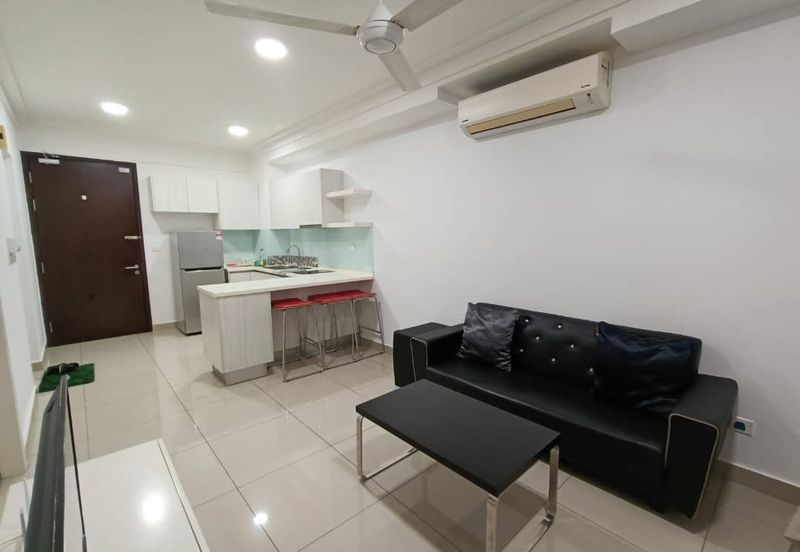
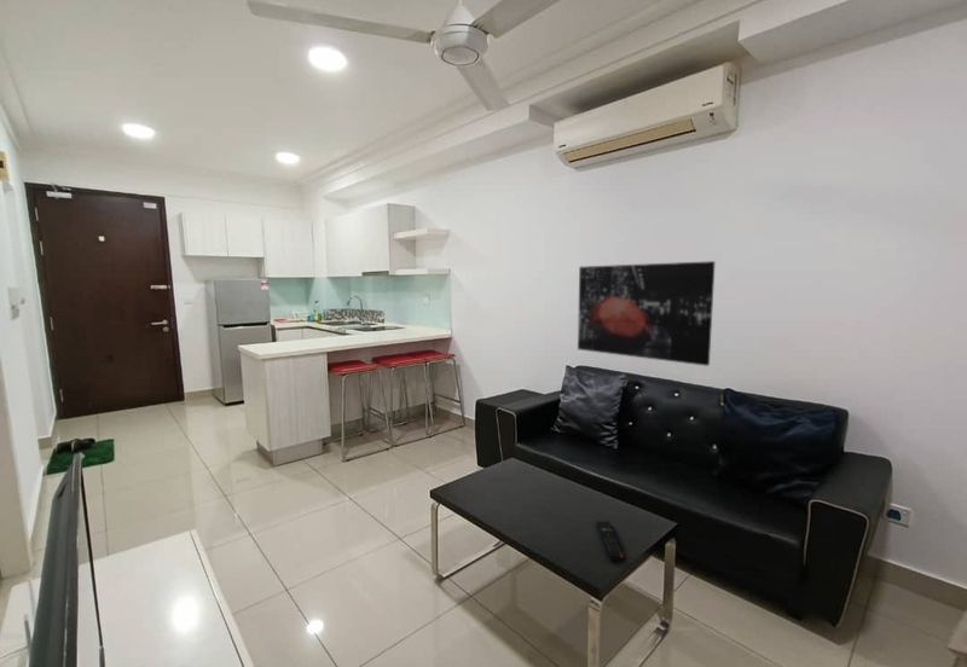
+ remote control (609, 540)
+ wall art (637, 311)
